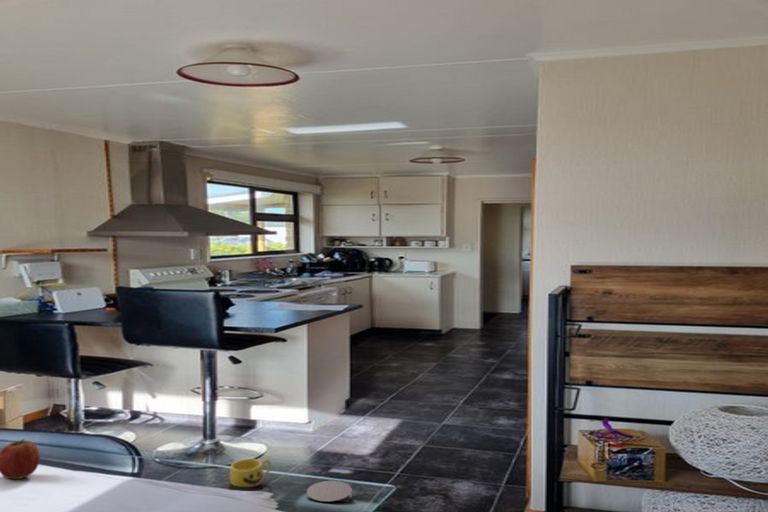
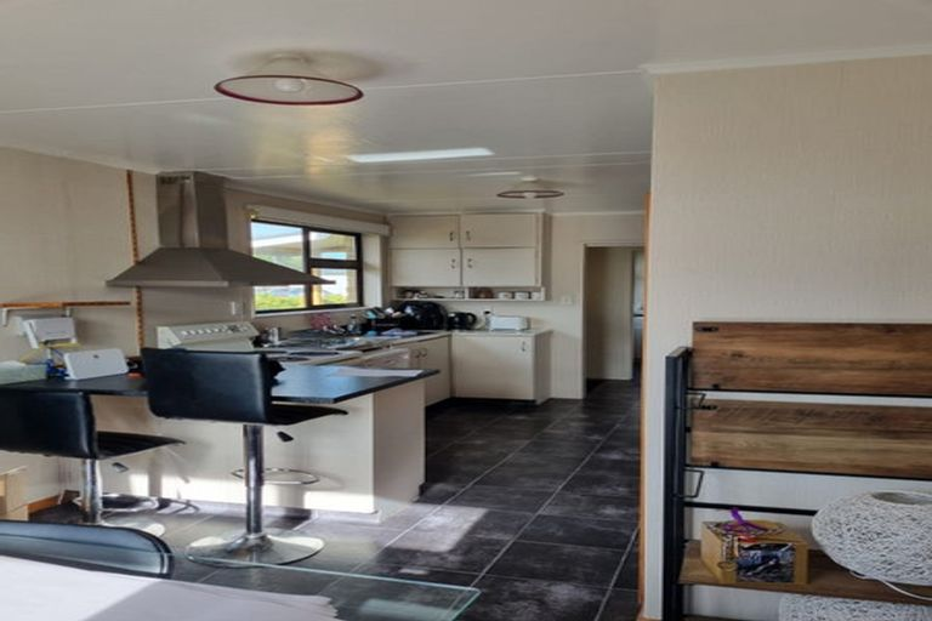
- cup (251, 472)
- fruit (19, 457)
- coaster (329, 493)
